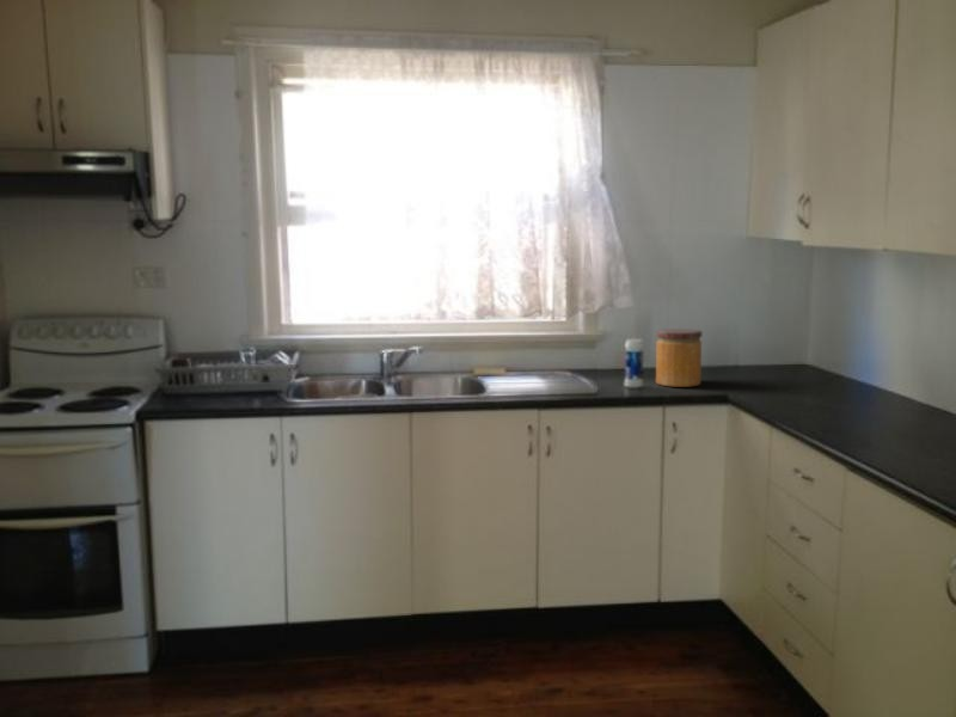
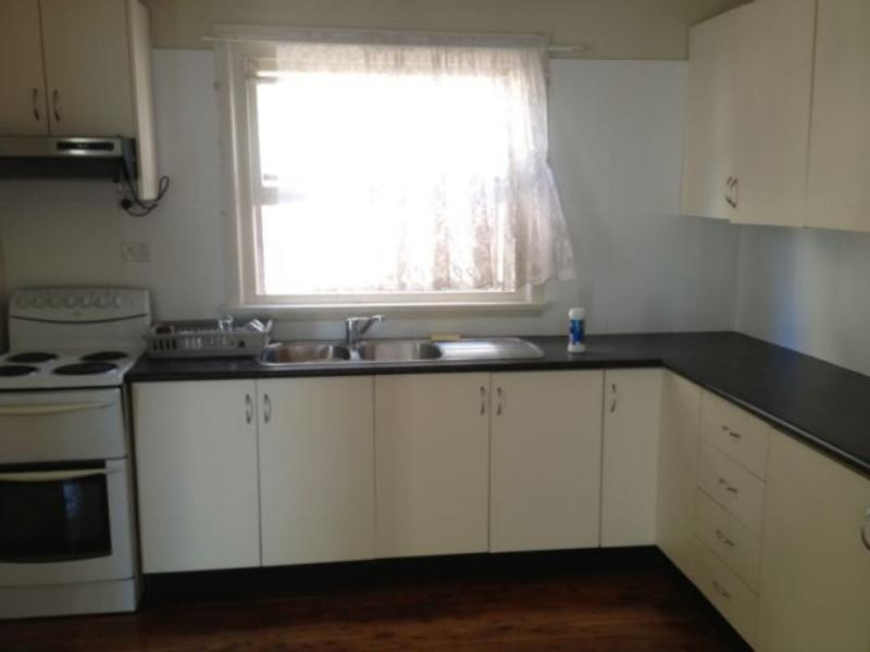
- jar (678, 356)
